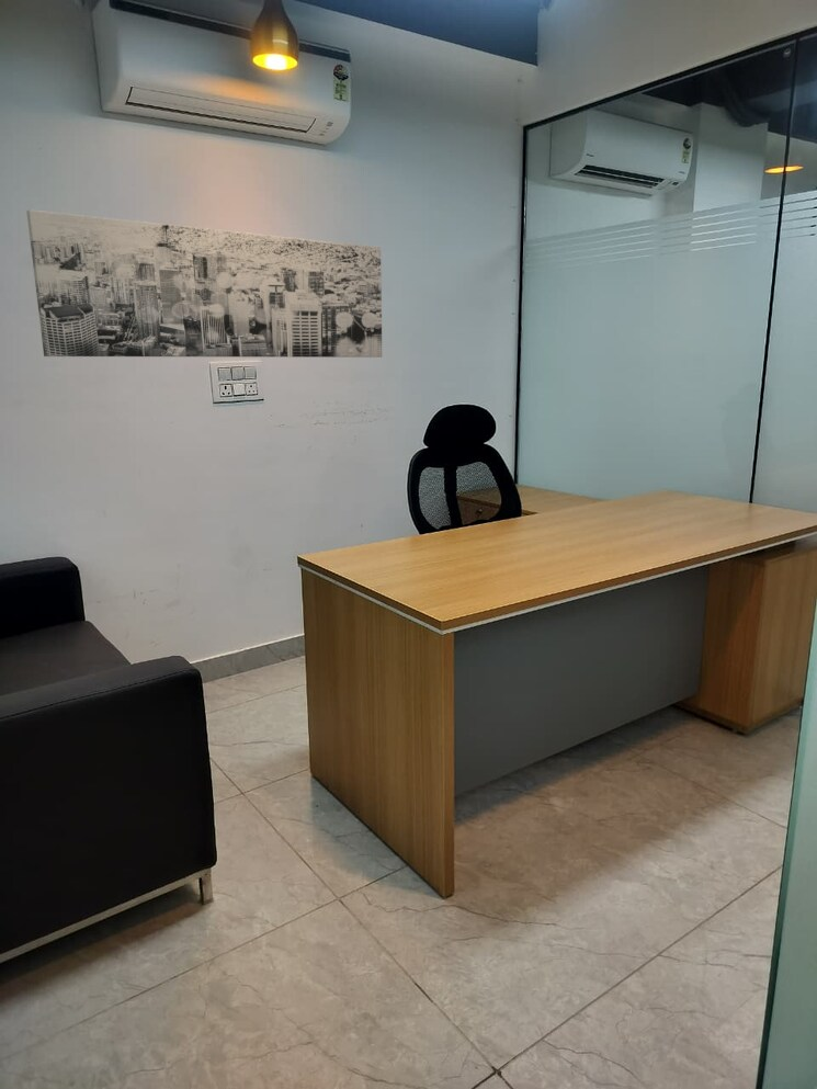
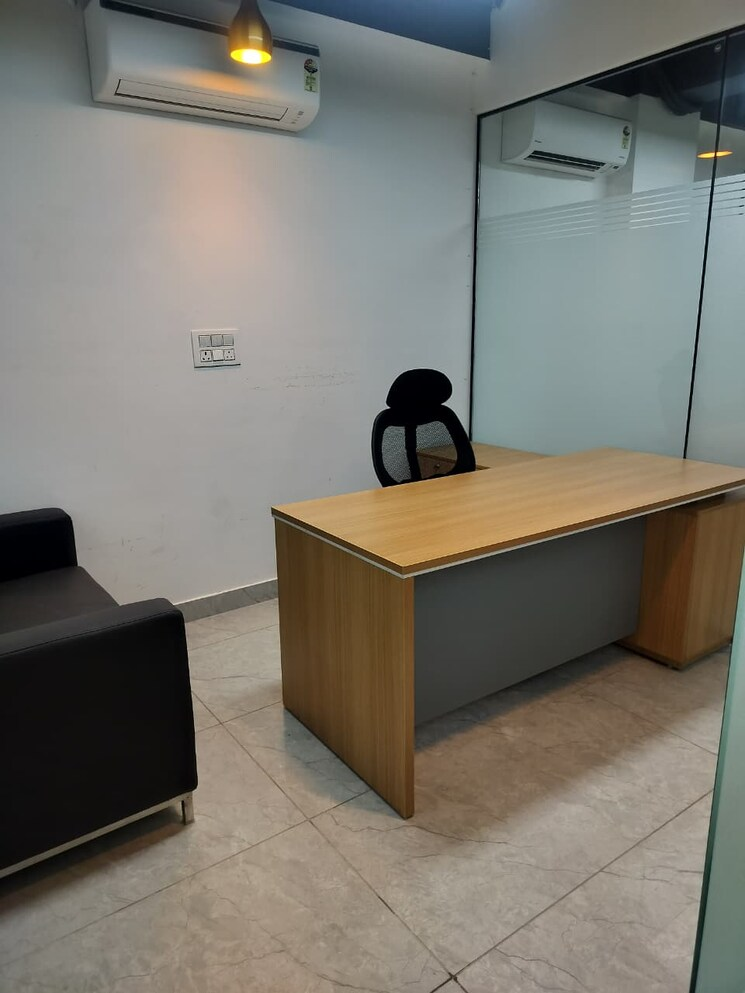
- wall art (231, 295)
